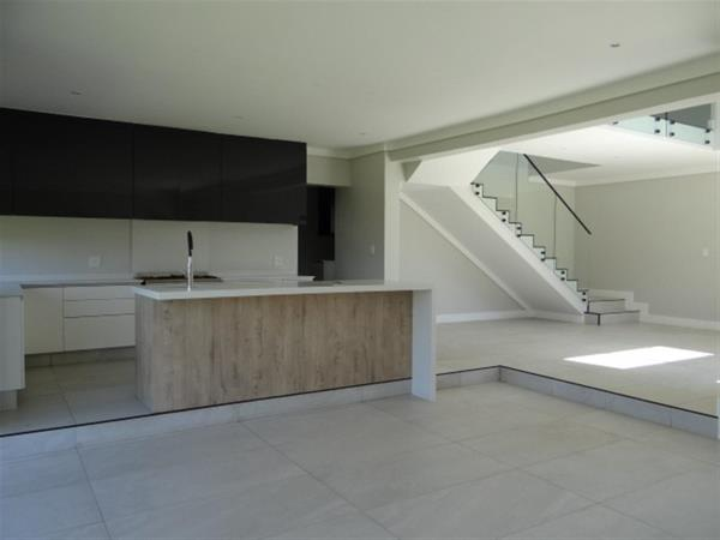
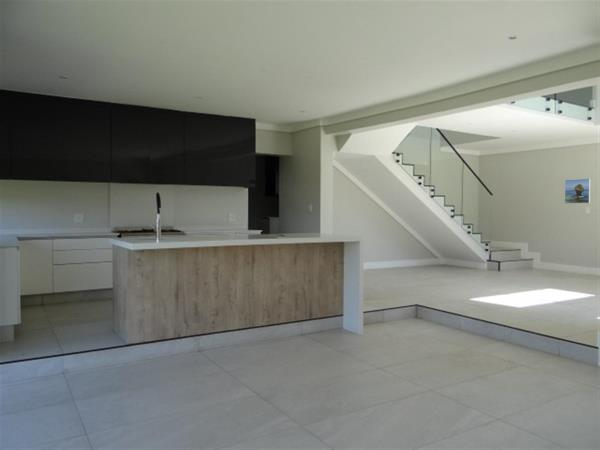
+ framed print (577, 191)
